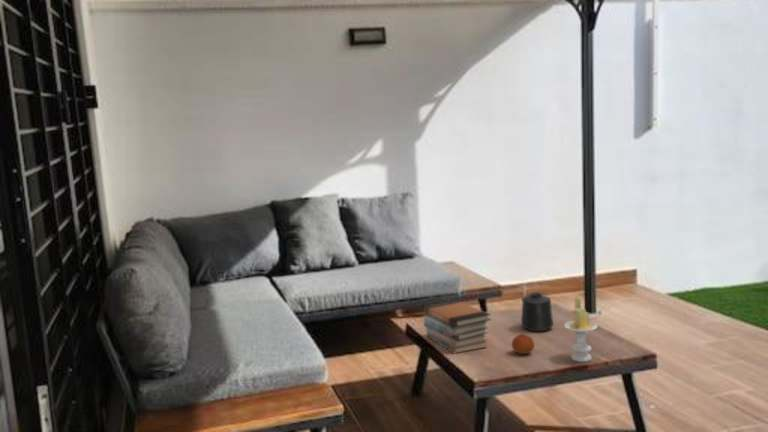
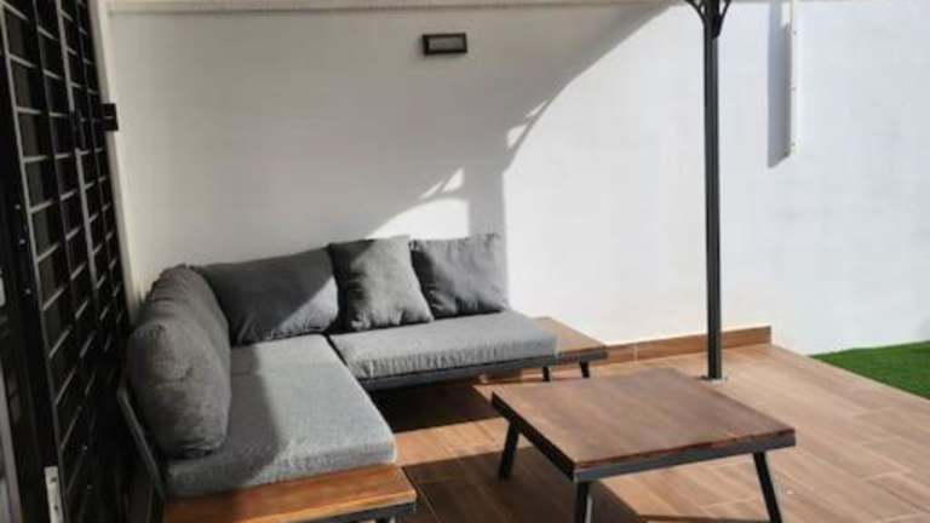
- mug (535, 309)
- fruit (523, 343)
- book stack (455, 325)
- candle (580, 327)
